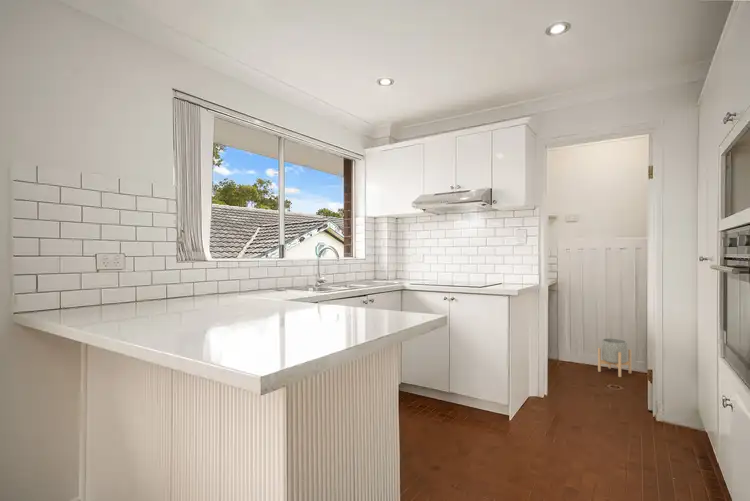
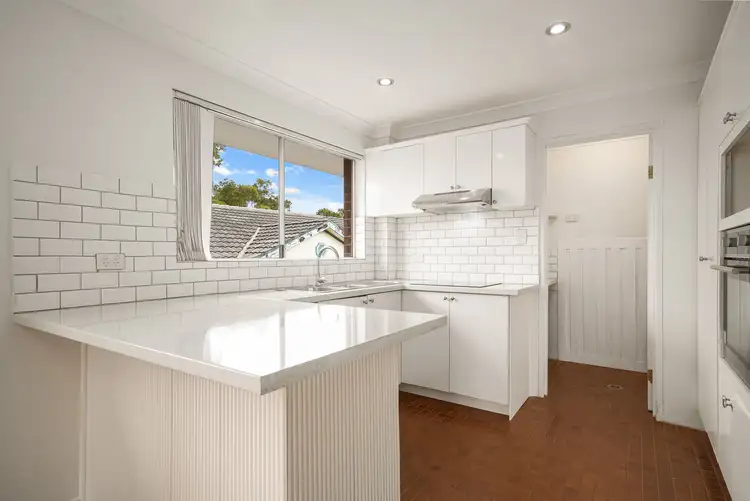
- planter (614, 356)
